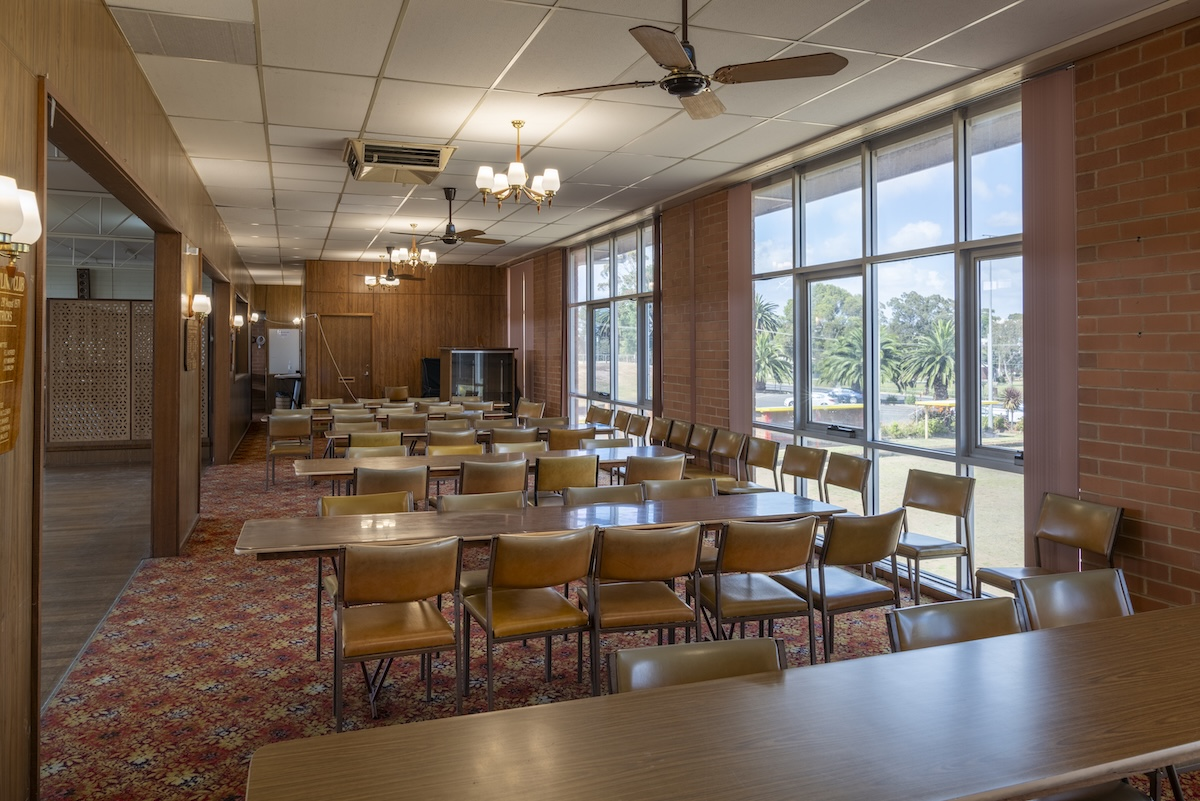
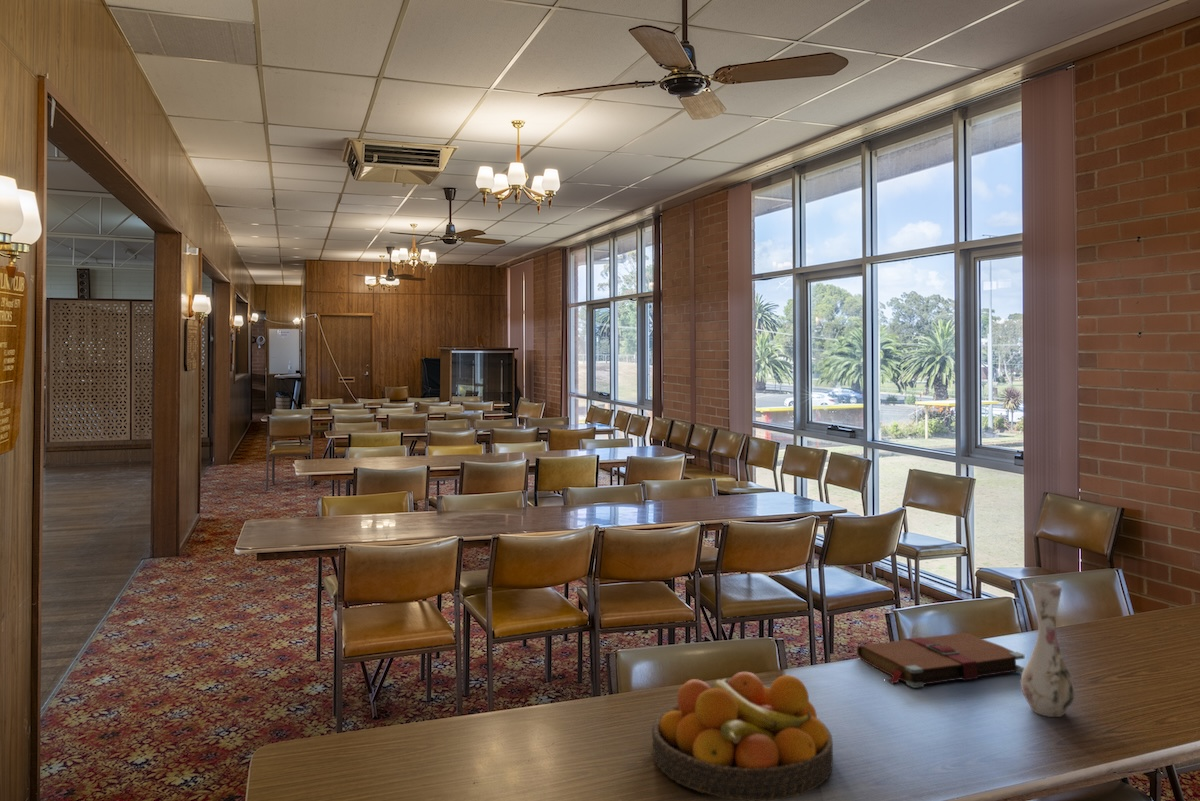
+ book (933, 655)
+ fruit bowl (741, 717)
+ vase (1047, 648)
